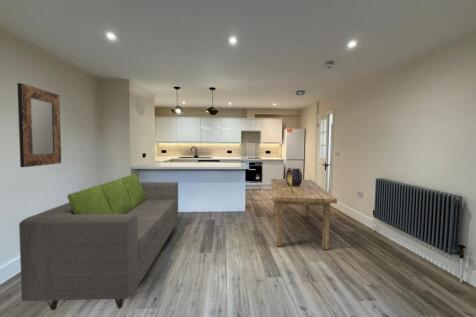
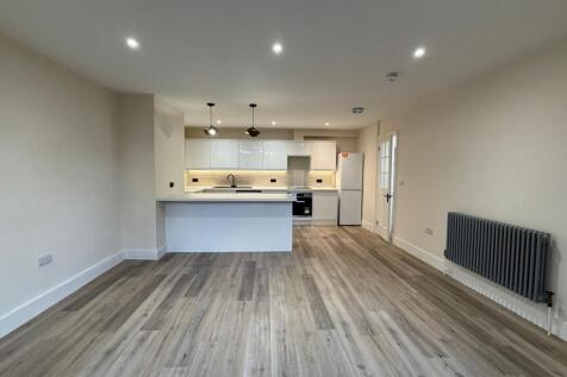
- home mirror (42, 127)
- dining table (296, 204)
- sofa (127, 220)
- decorative urn (293, 176)
